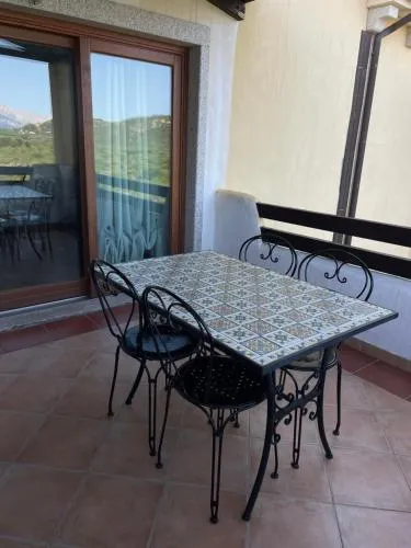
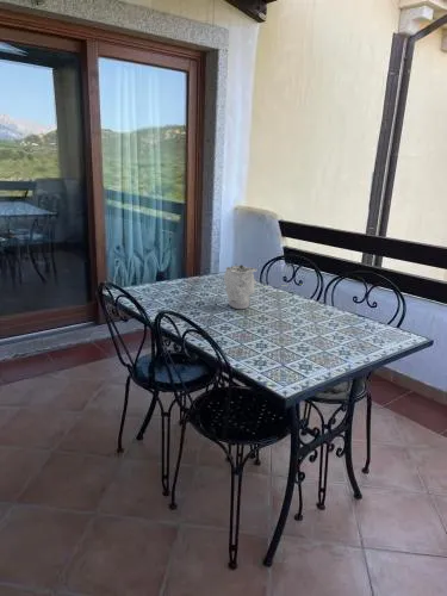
+ bust sculpture (266, 286)
